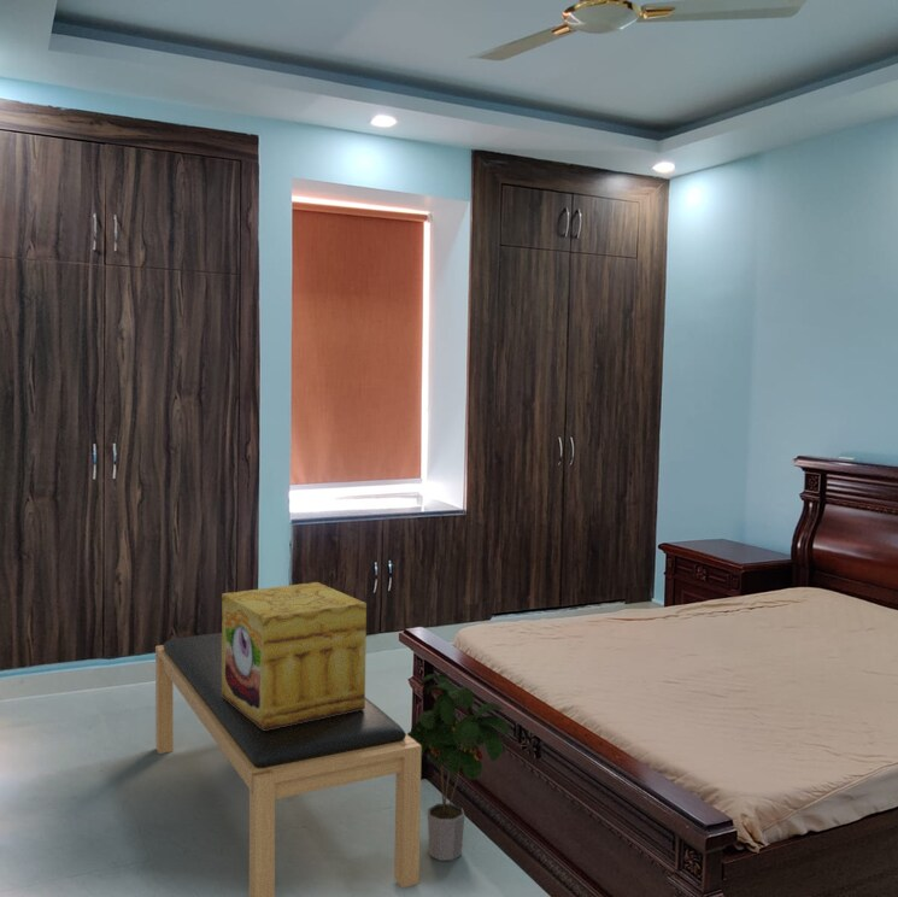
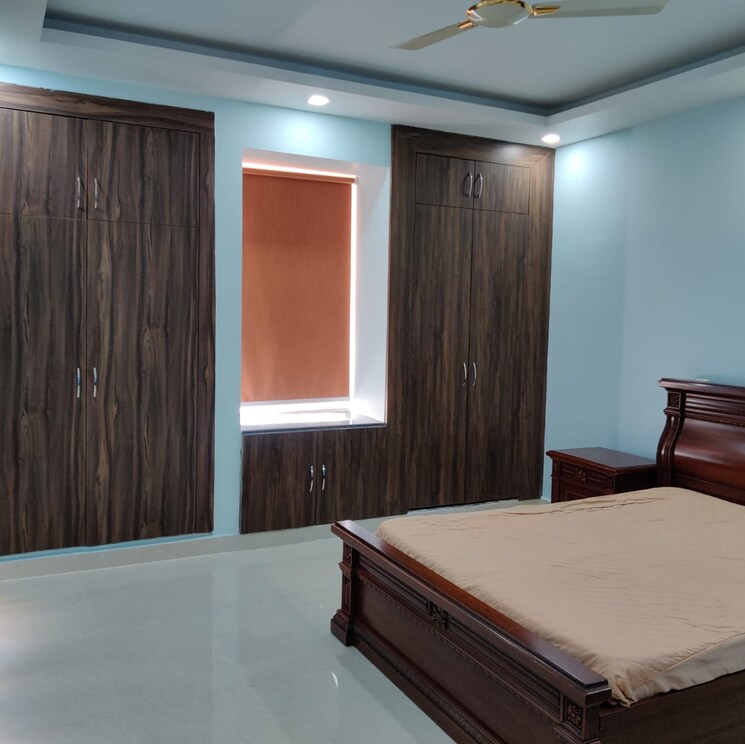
- bench (268, 739)
- potted plant (450, 766)
- decorative box (292, 650)
